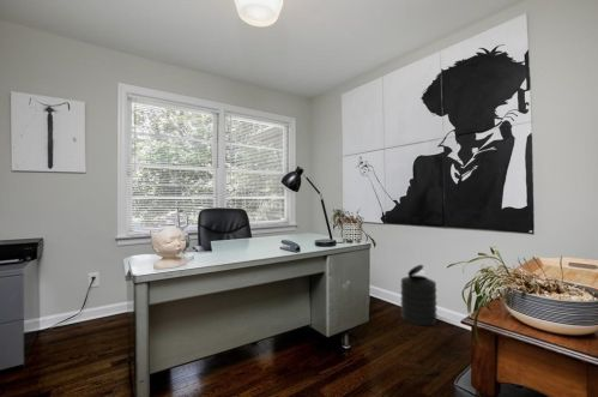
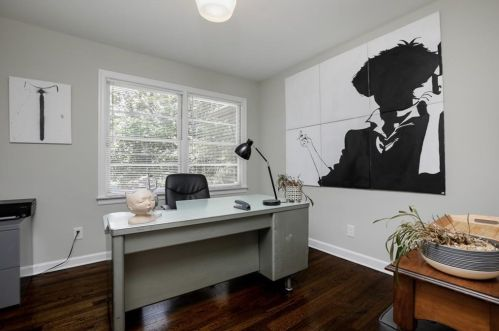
- trash can (418, 290)
